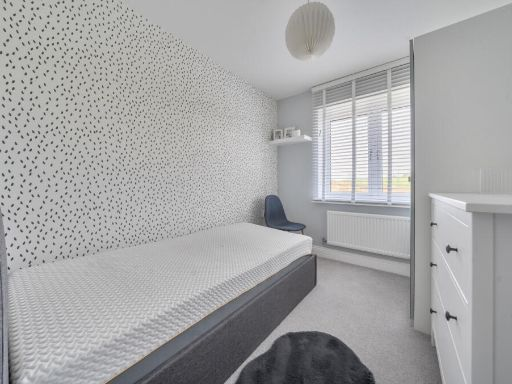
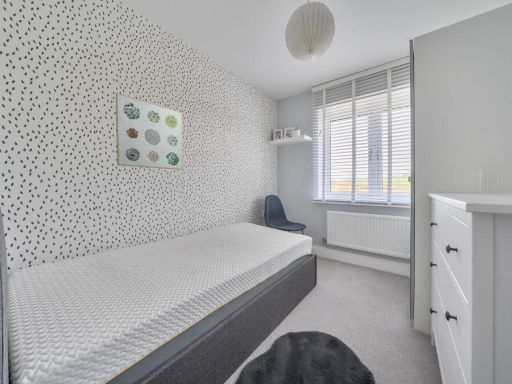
+ wall art (153, 135)
